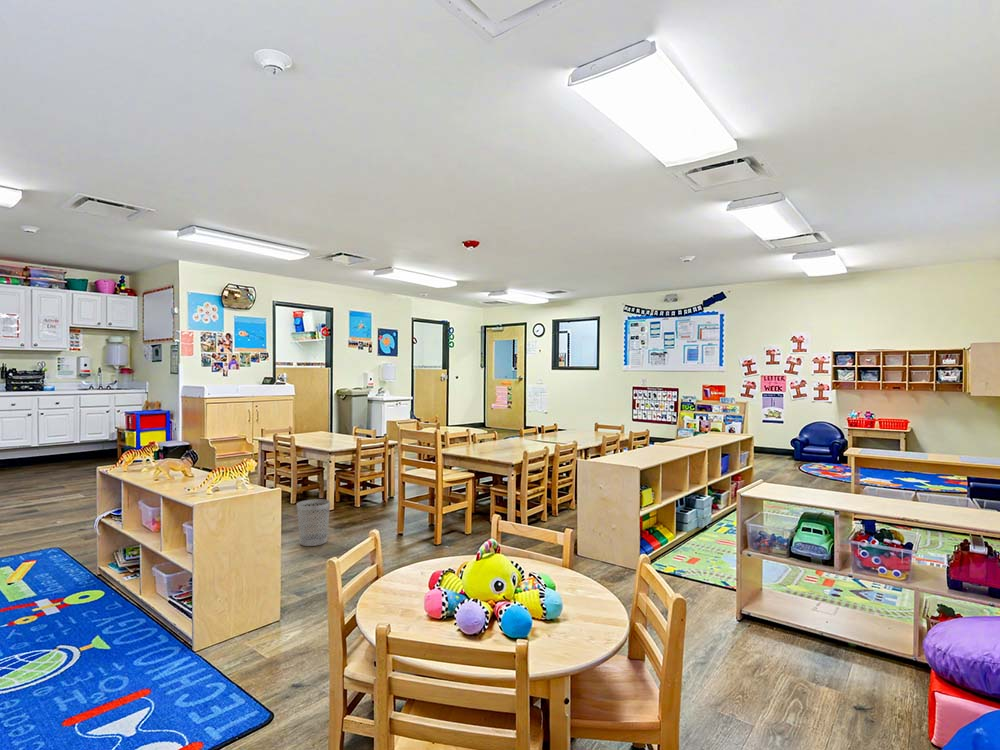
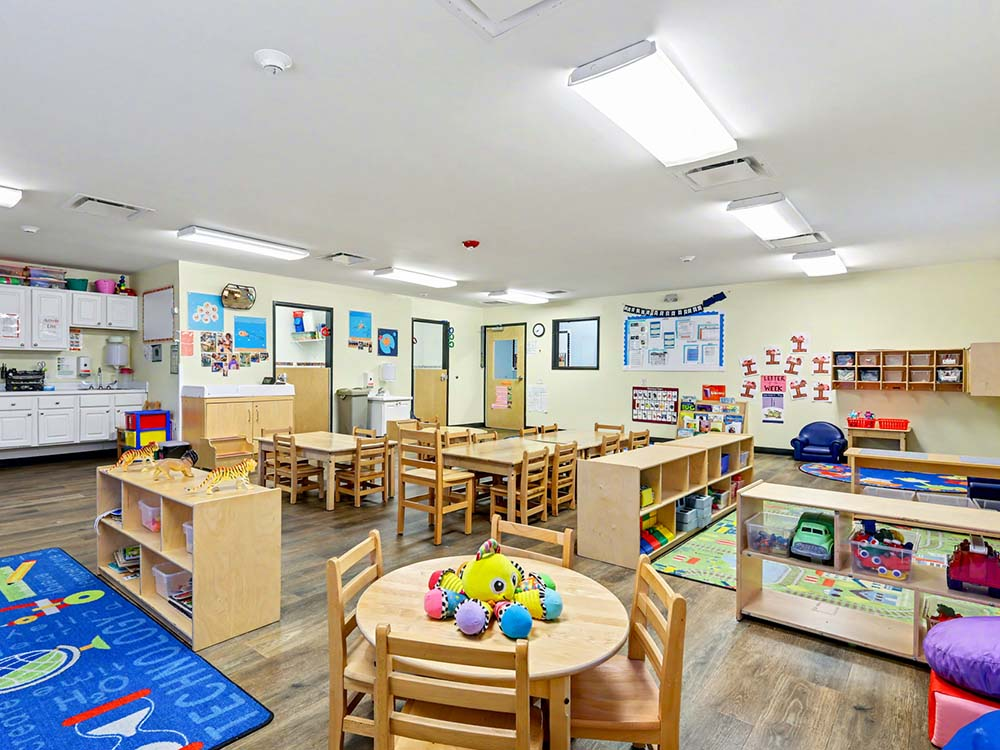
- wastebasket (313, 522)
